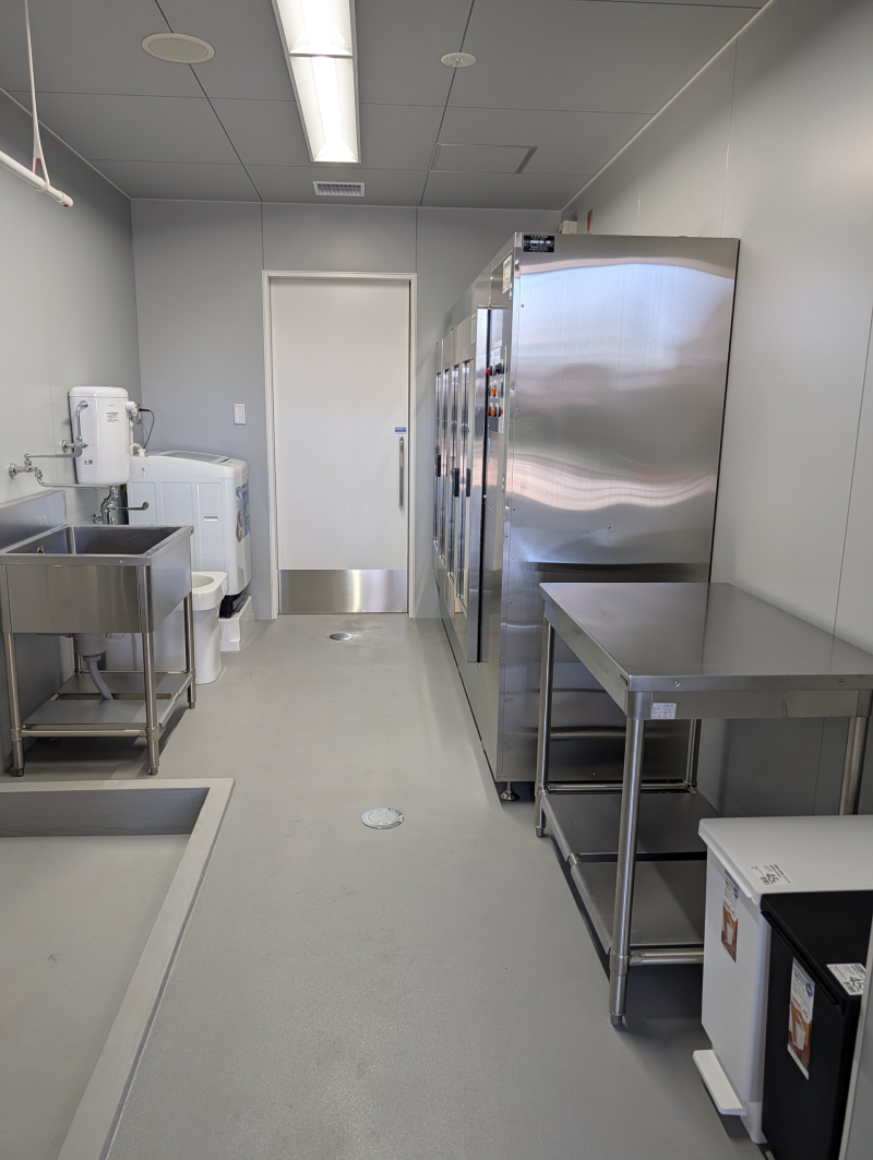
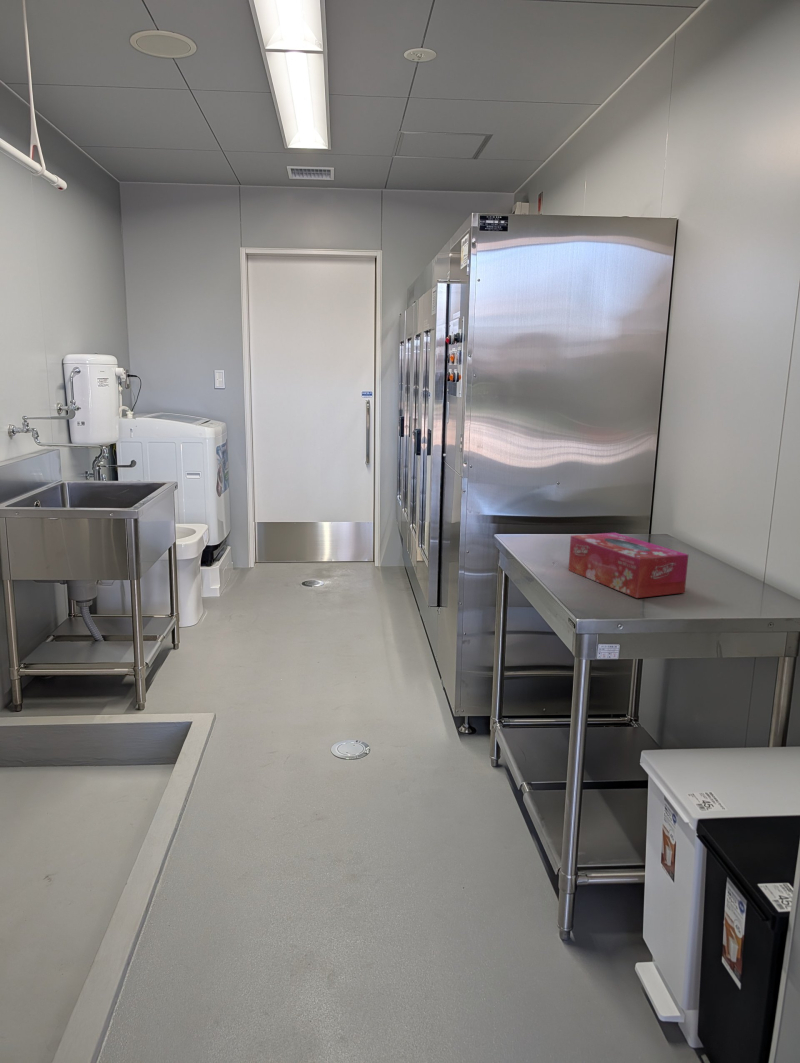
+ tissue box (625, 562)
